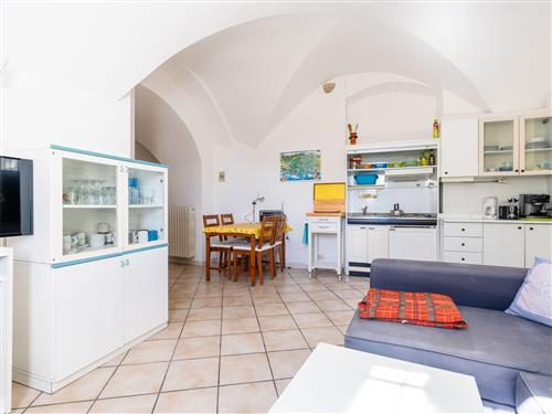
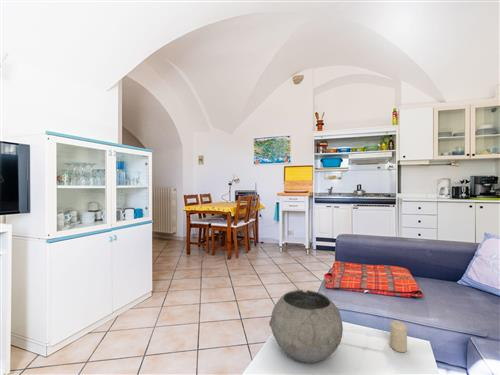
+ bowl (306, 325)
+ candle (398, 334)
